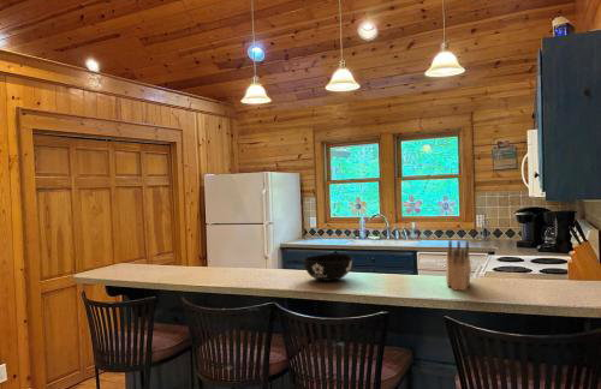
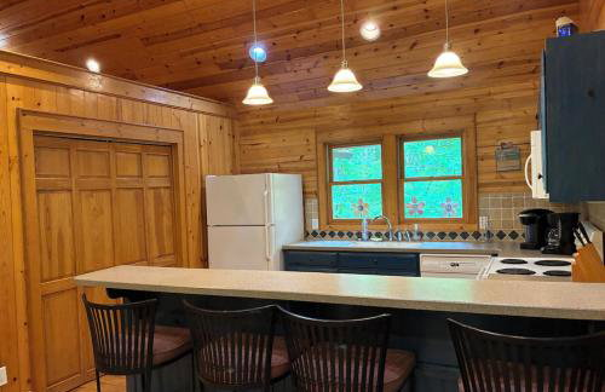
- knife block (457, 262)
- bowl (328, 268)
